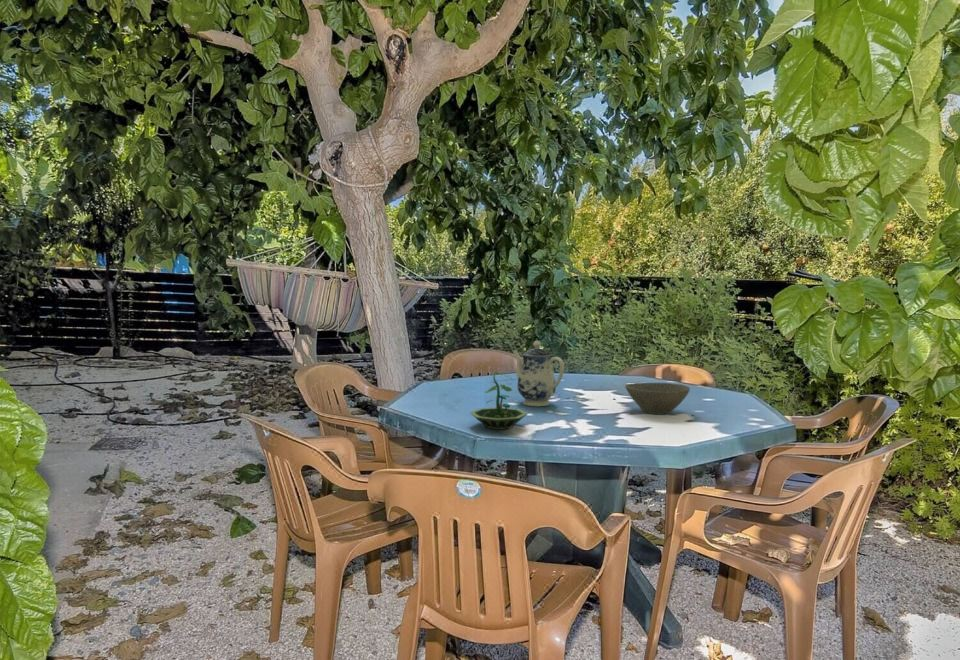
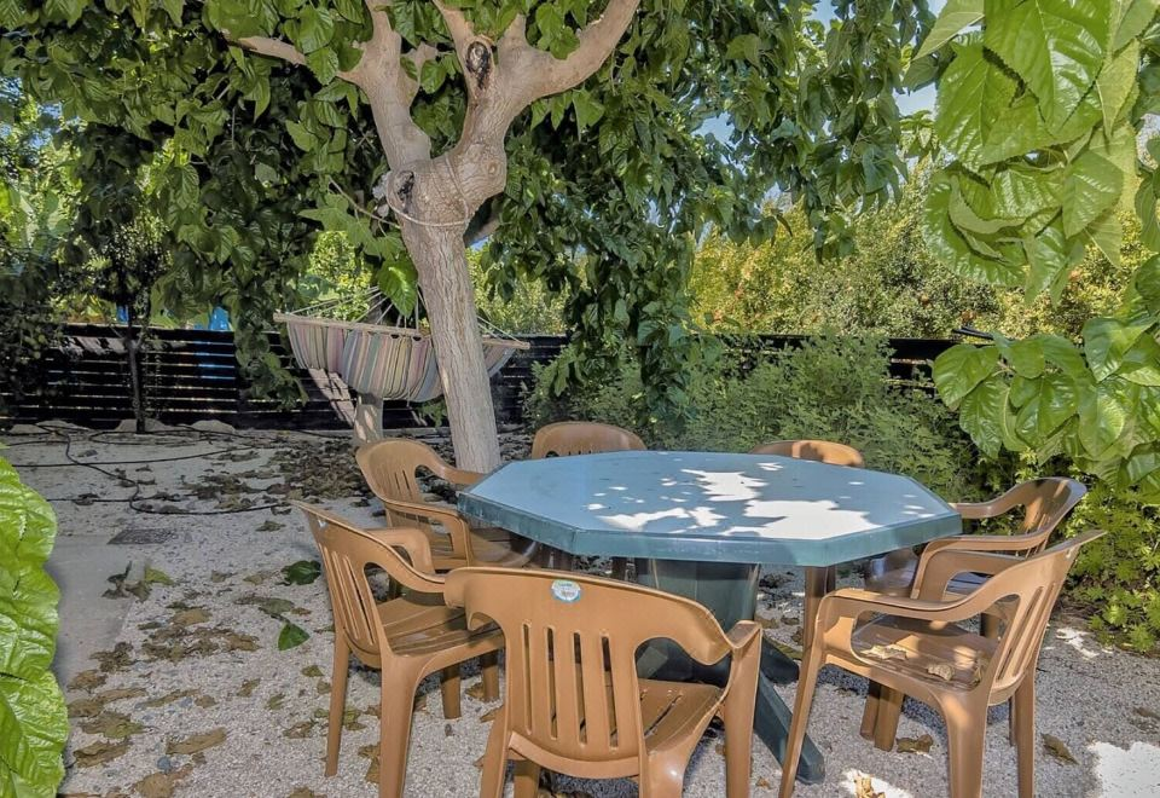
- terrarium (497, 383)
- bowl (656, 399)
- teapot (536, 372)
